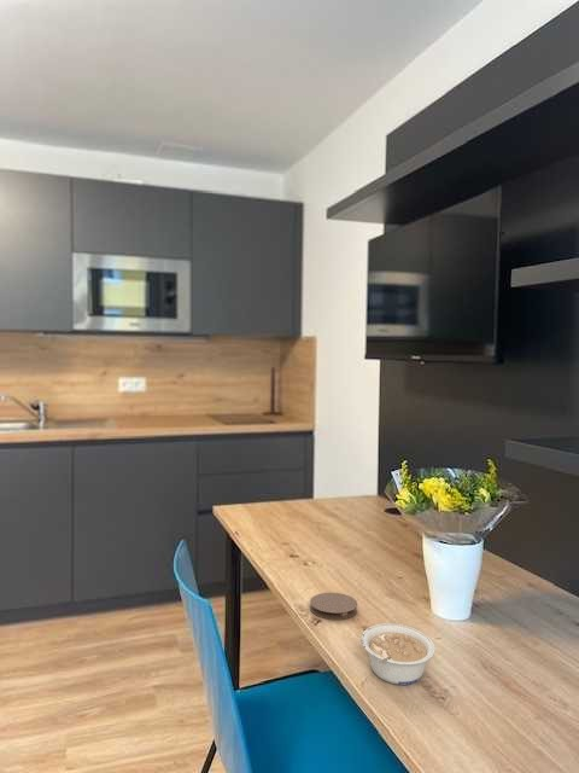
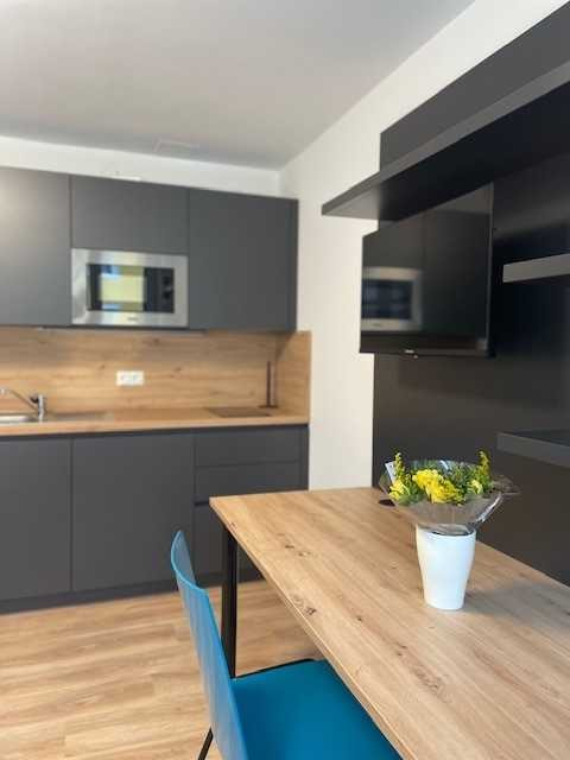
- coaster (333, 605)
- legume (397, 655)
